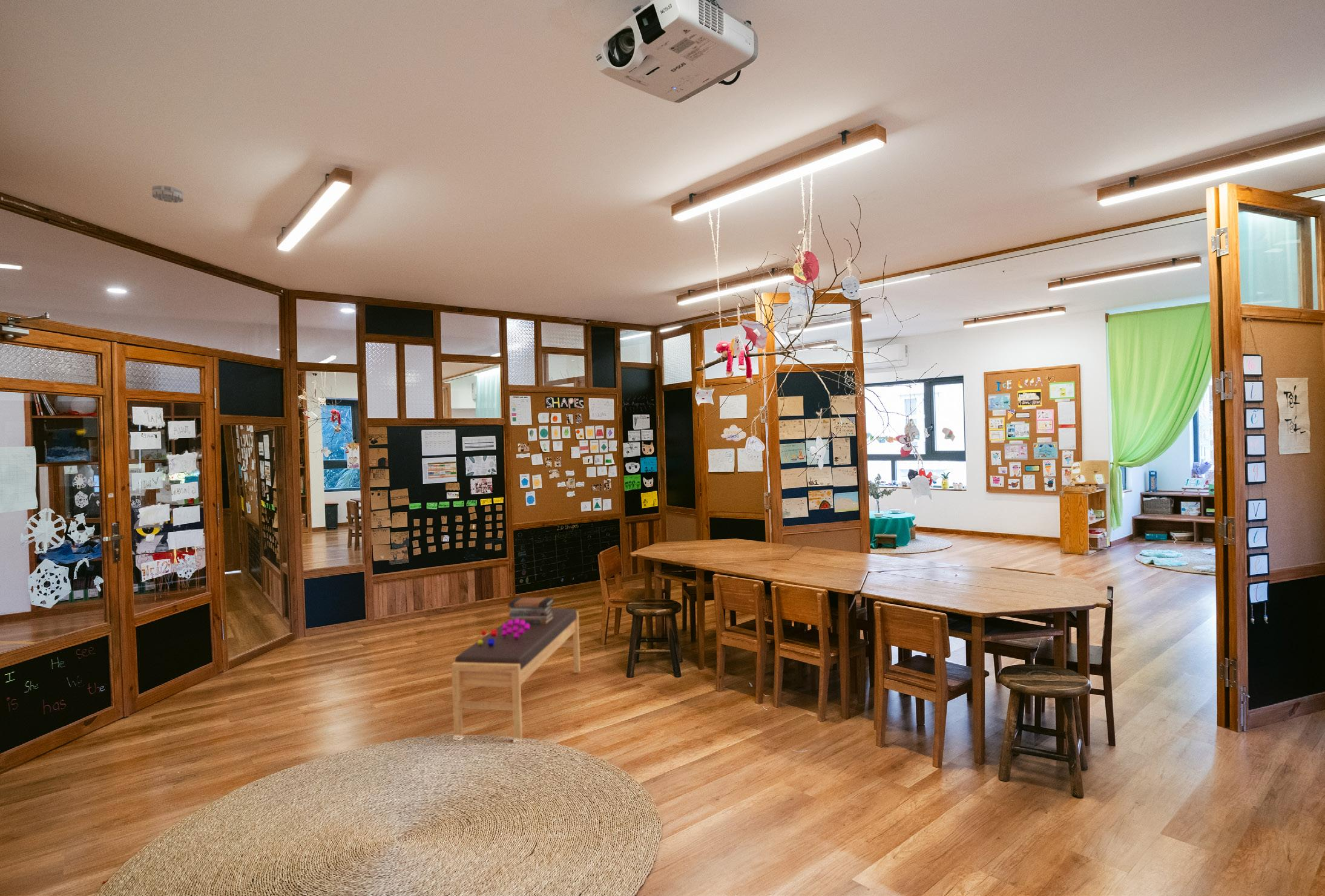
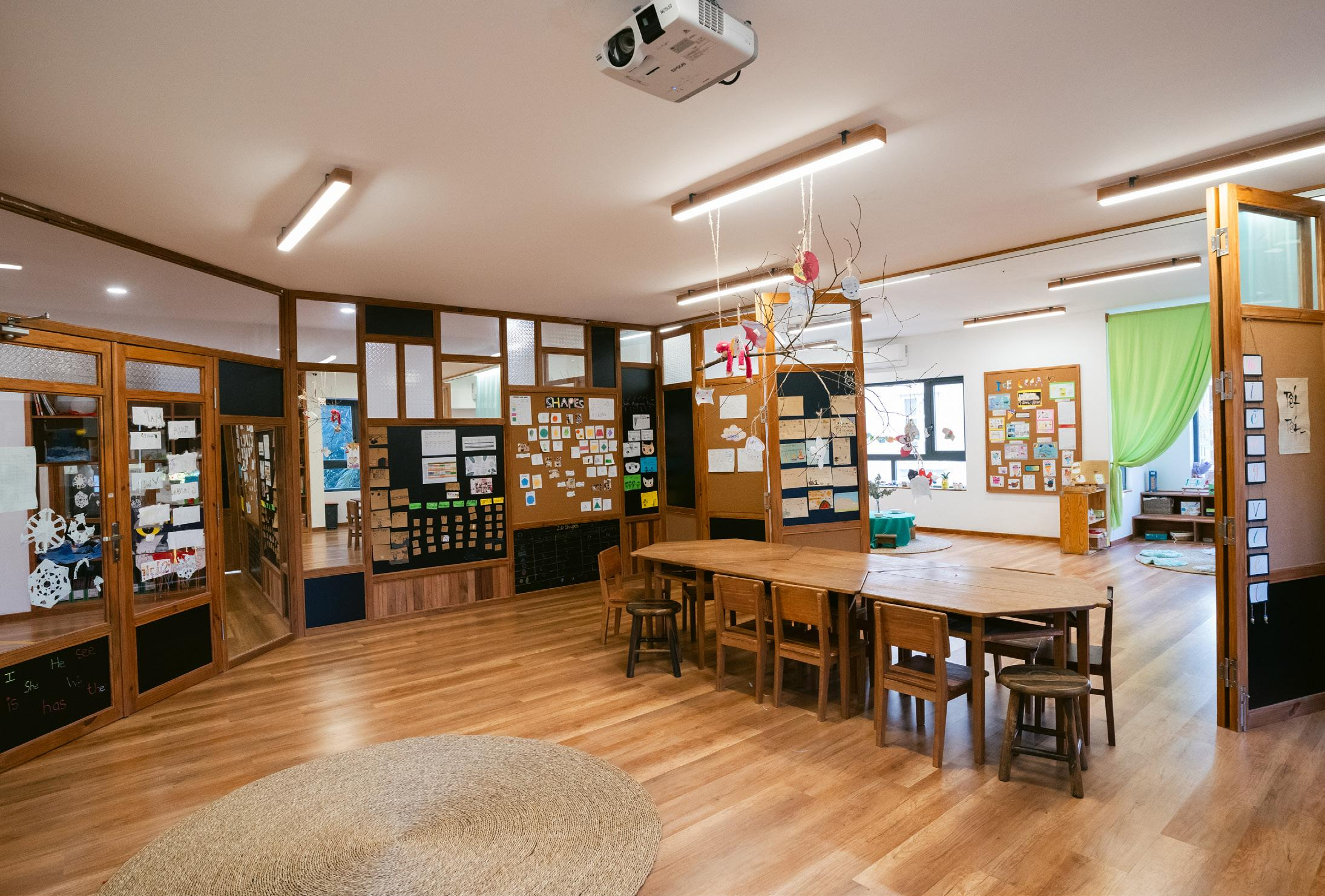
- smoke detector (168, 193)
- book stack (531, 610)
- bench (524, 665)
- toy block set (505, 631)
